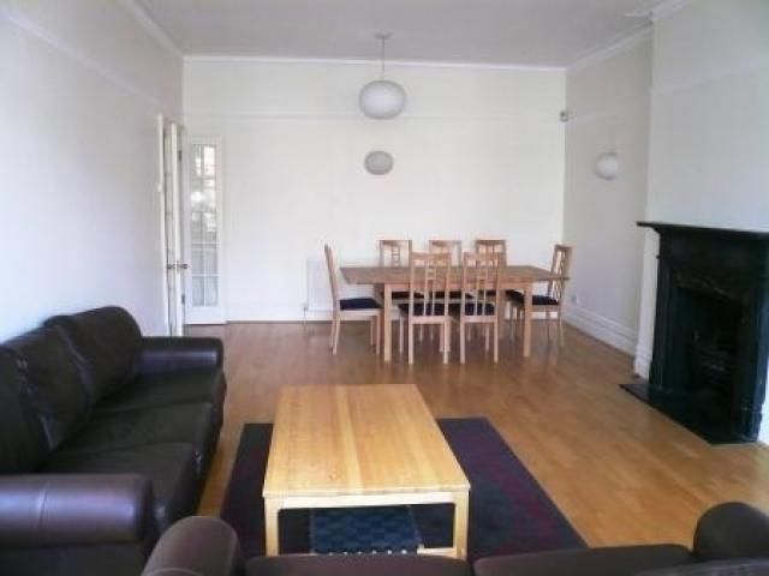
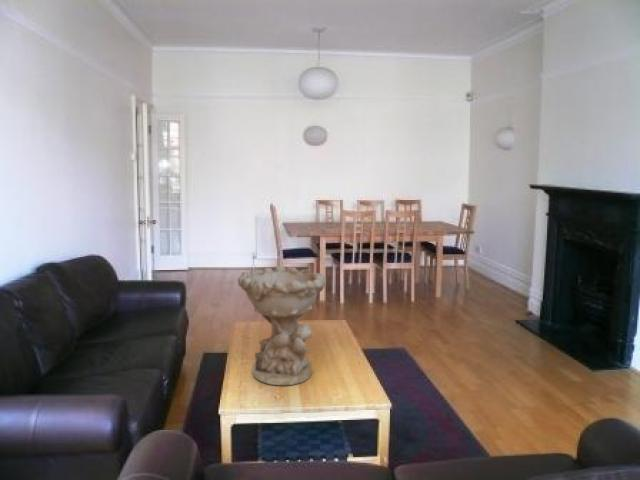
+ decorative bowl (282, 322)
